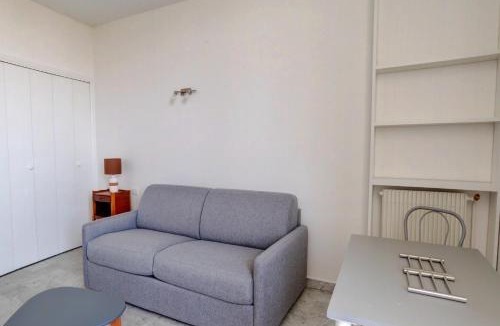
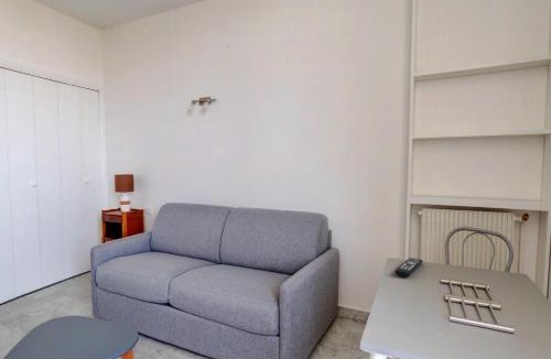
+ remote control (409, 266)
